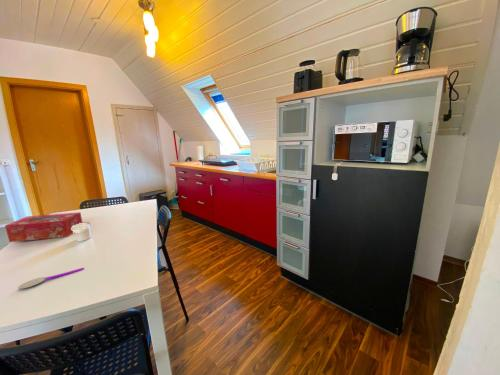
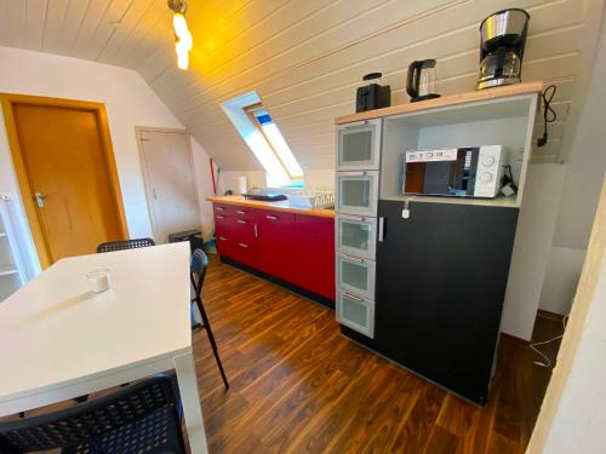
- tissue box (47, 226)
- spoon (53, 276)
